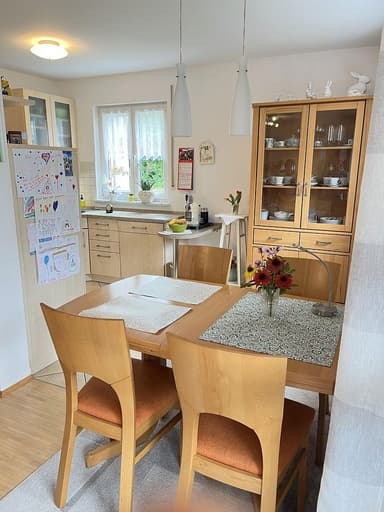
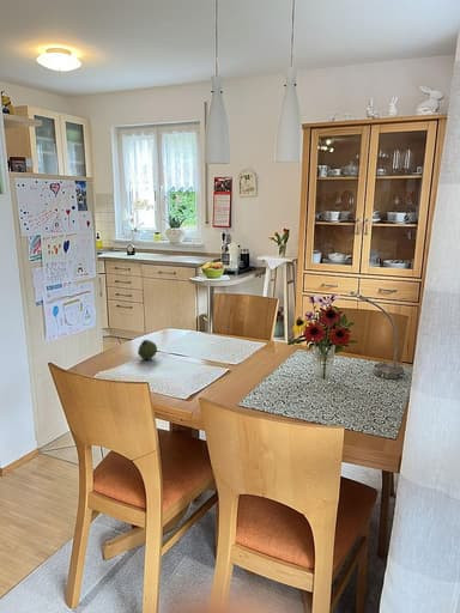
+ fruit (147, 348)
